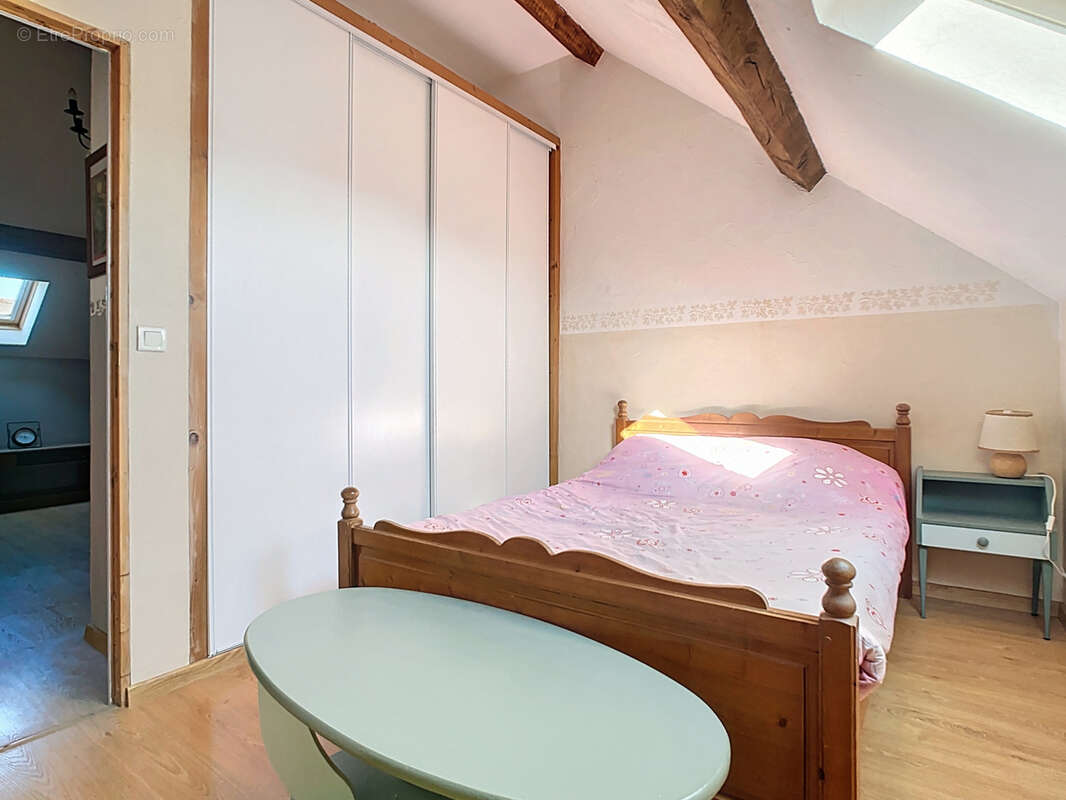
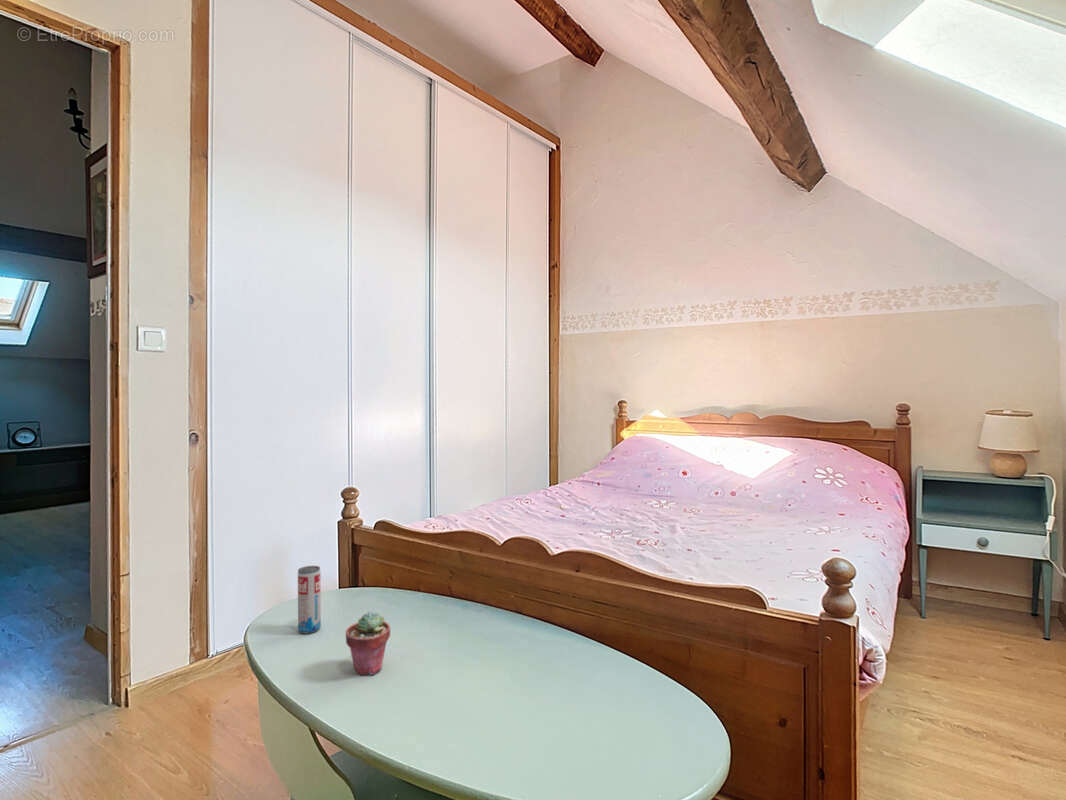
+ beverage can (309, 599)
+ potted succulent (368, 640)
